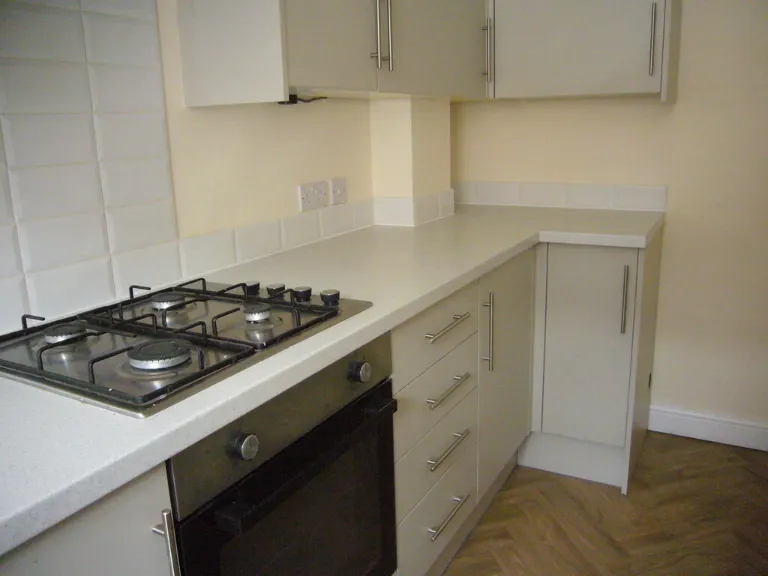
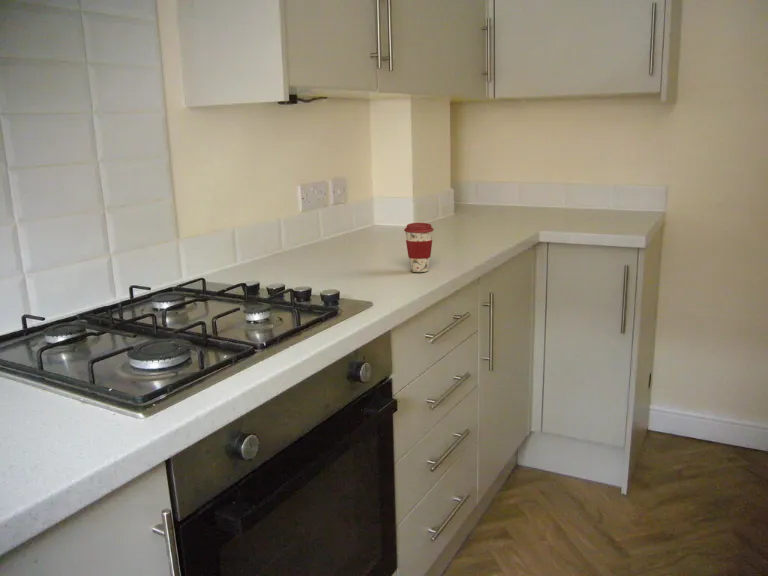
+ coffee cup (419, 247)
